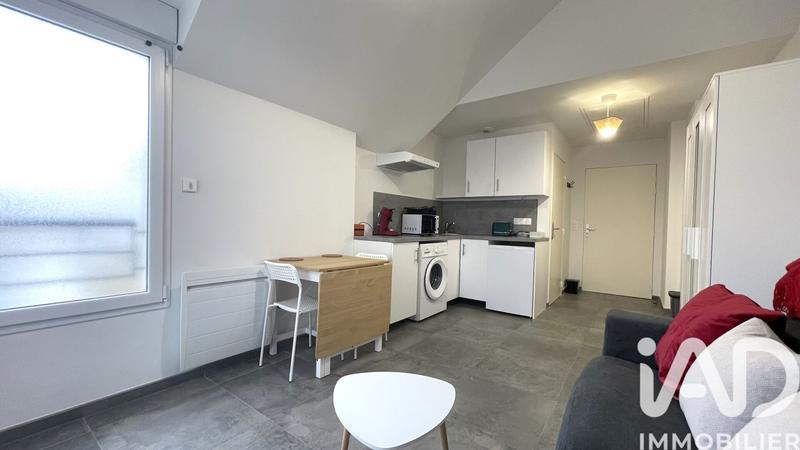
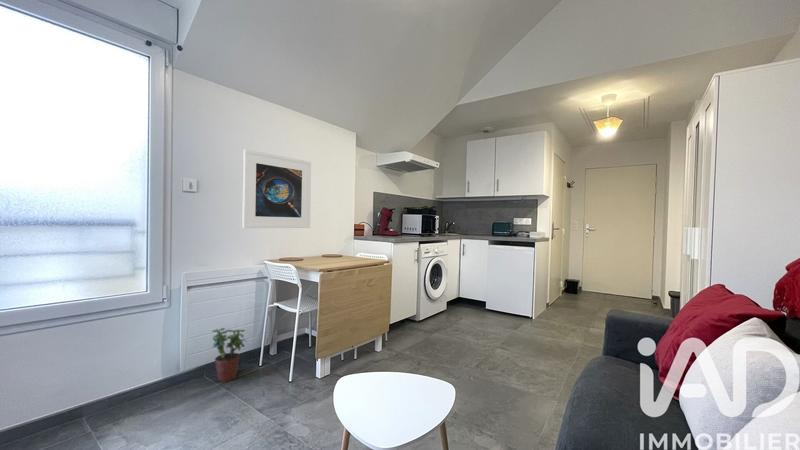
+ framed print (279, 192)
+ potted plant (224, 352)
